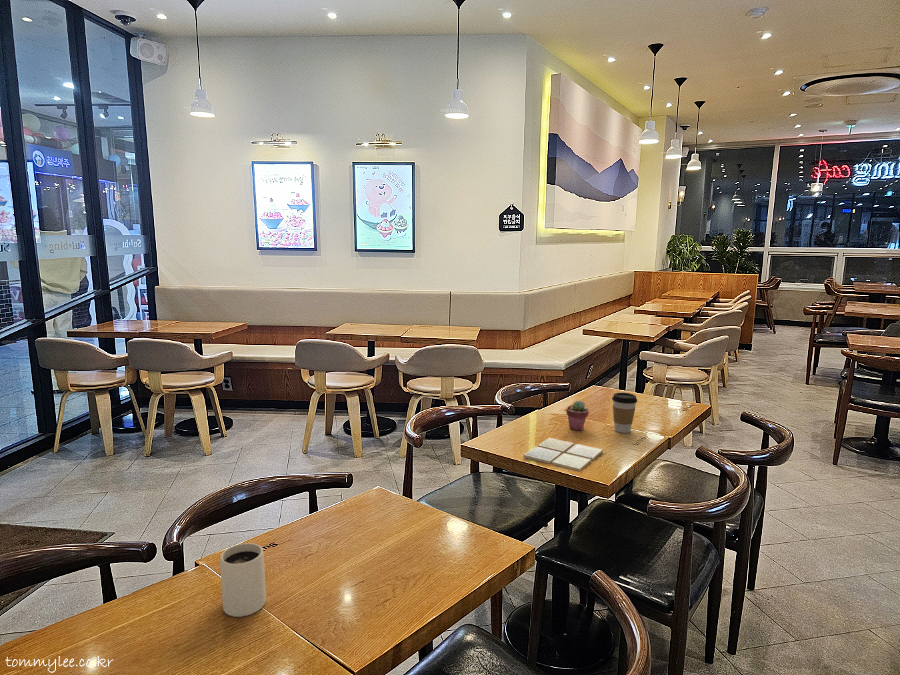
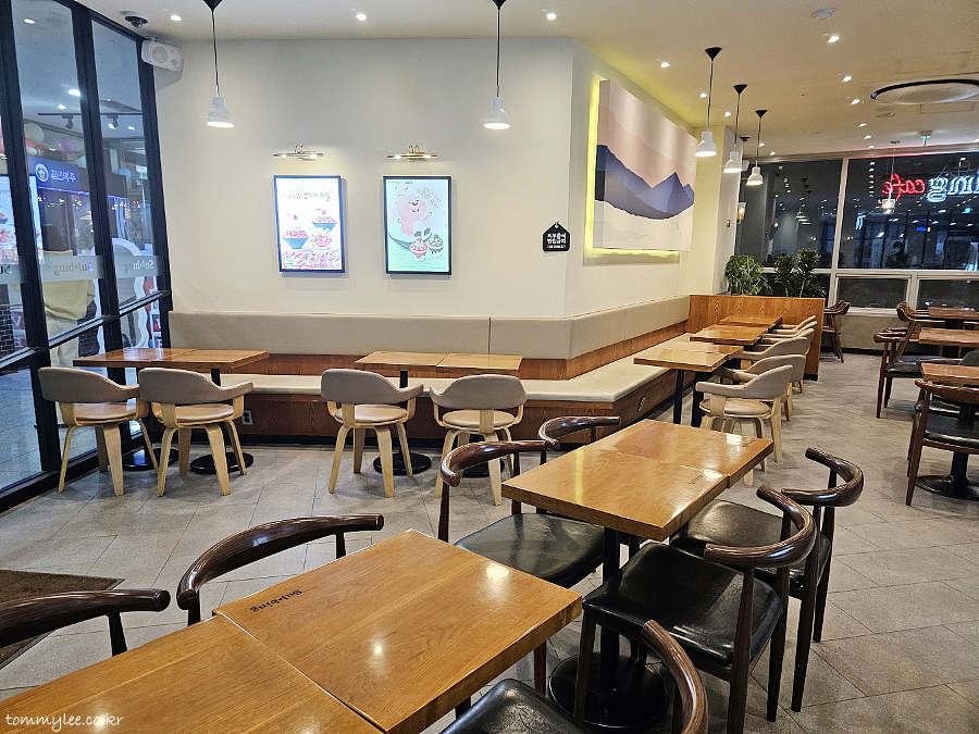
- drink coaster (563, 453)
- potted succulent (577, 414)
- coffee cup (623, 412)
- mug (241, 576)
